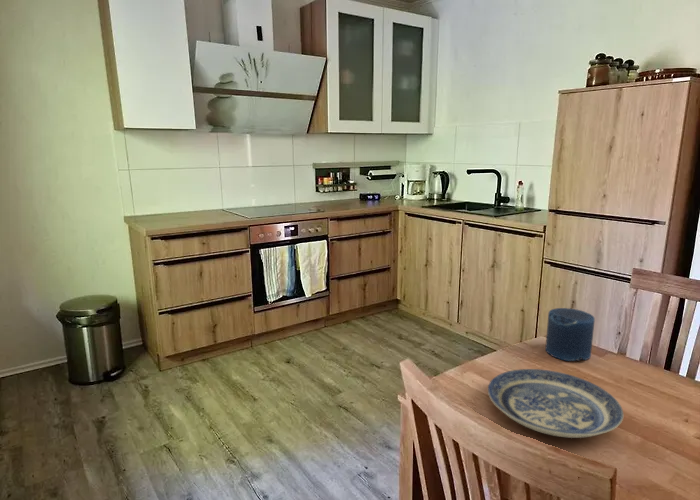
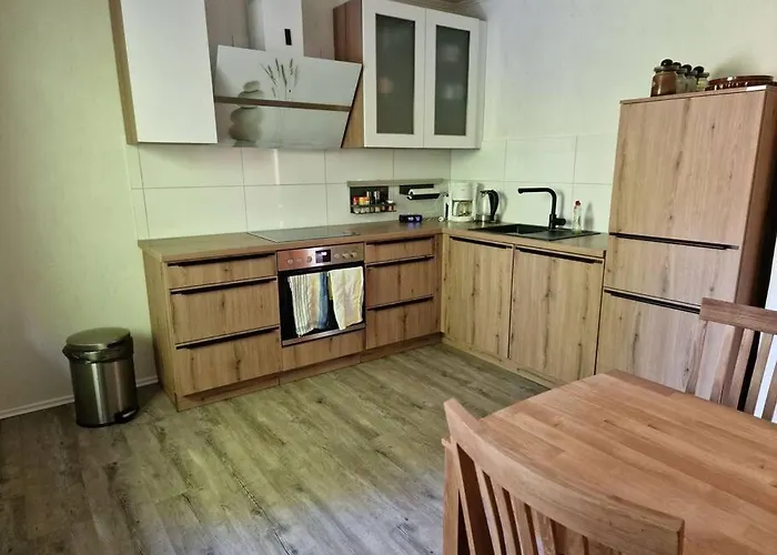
- candle (569, 333)
- plate (551, 405)
